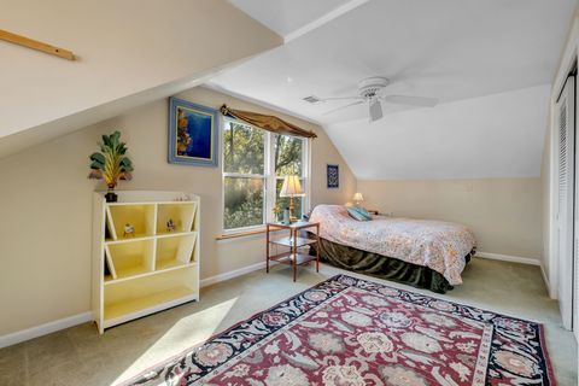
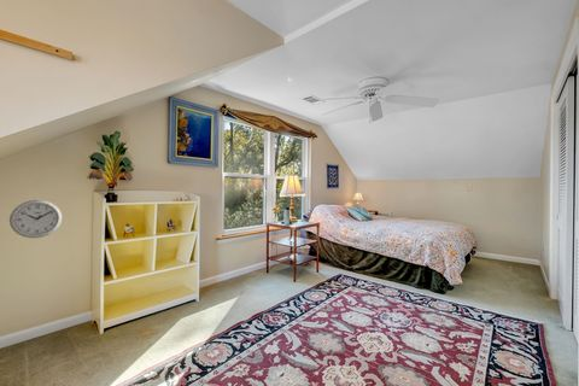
+ wall clock (36, 218)
